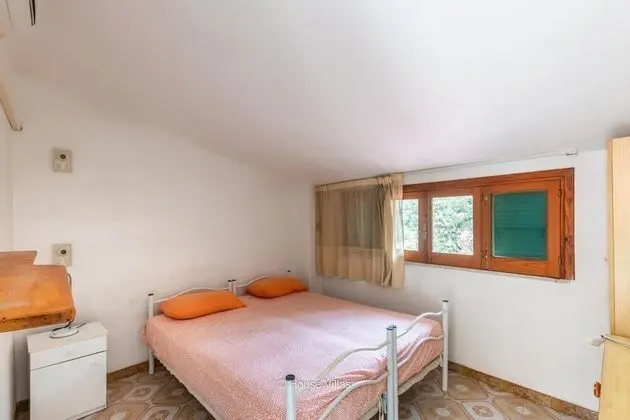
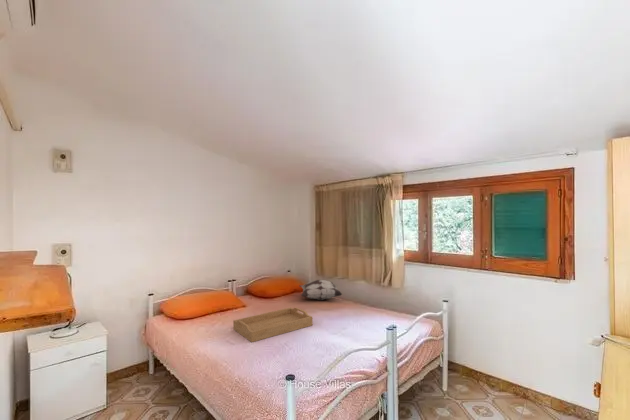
+ serving tray (273, 321)
+ decorative pillow (319, 289)
